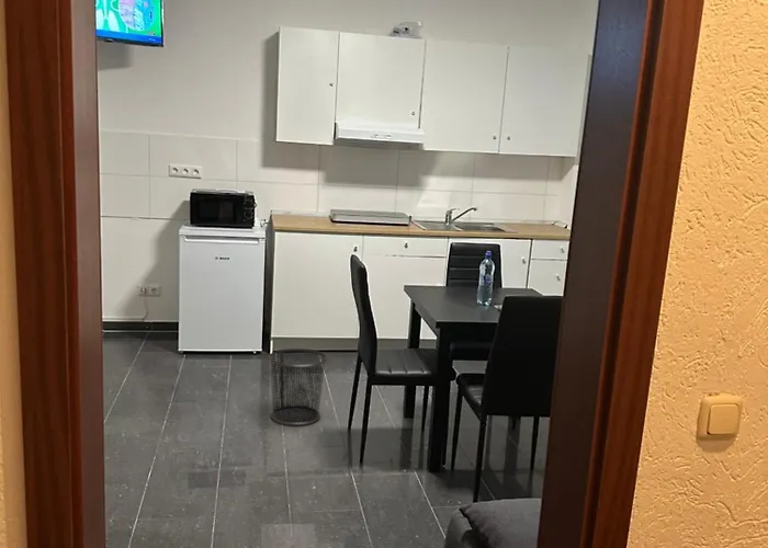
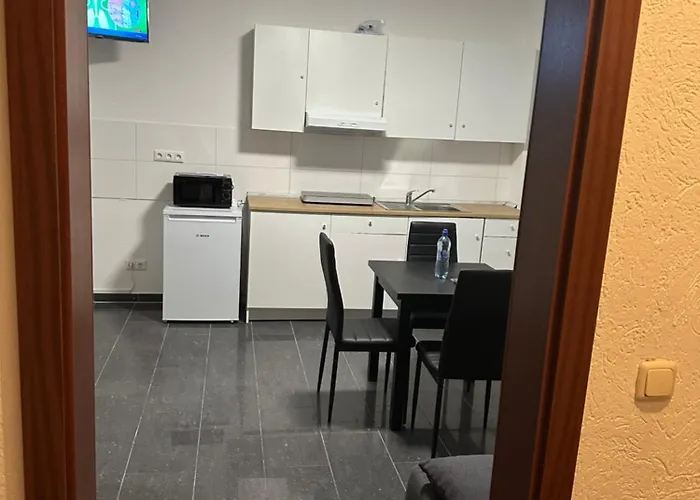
- trash can (296, 387)
